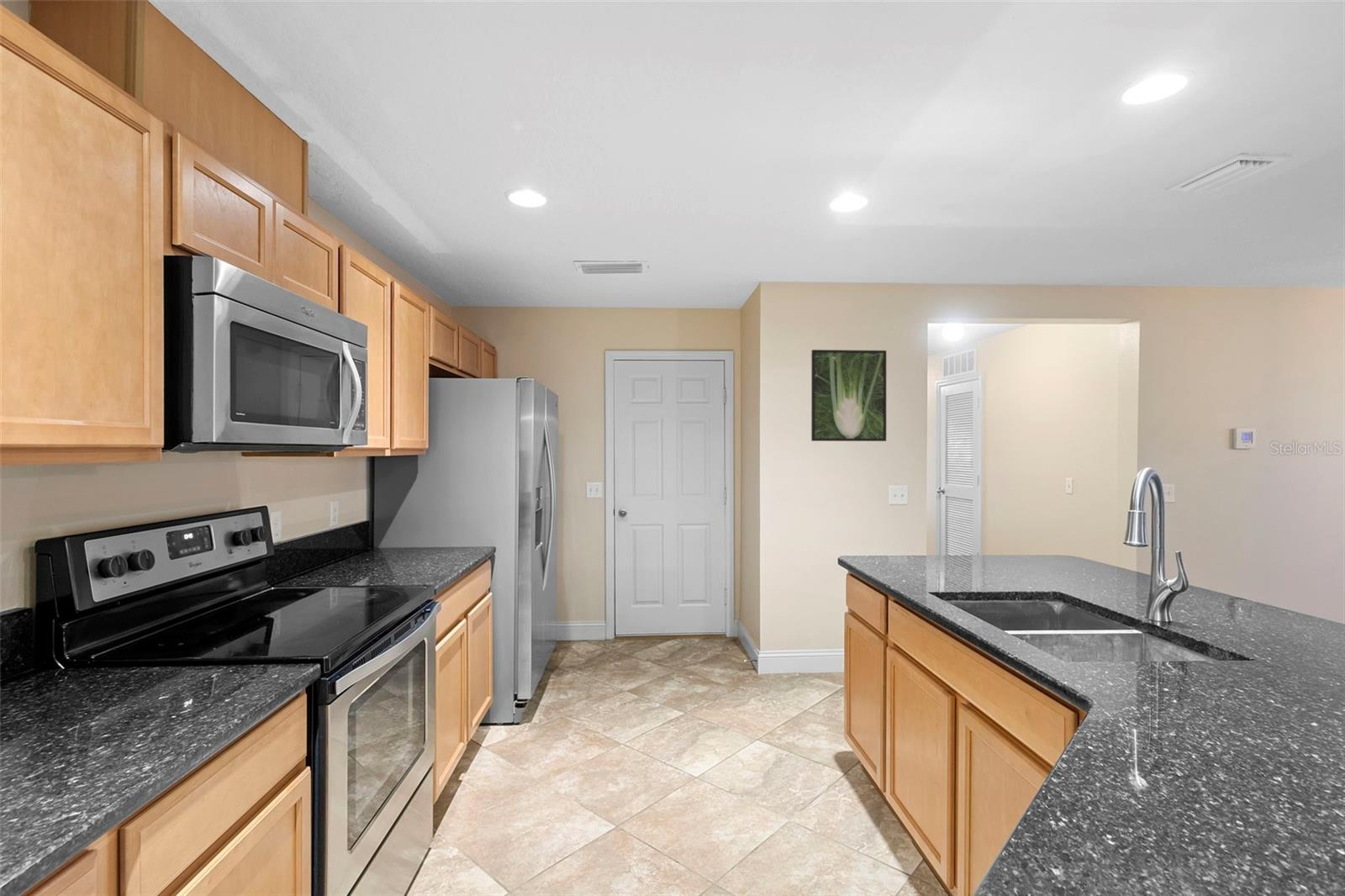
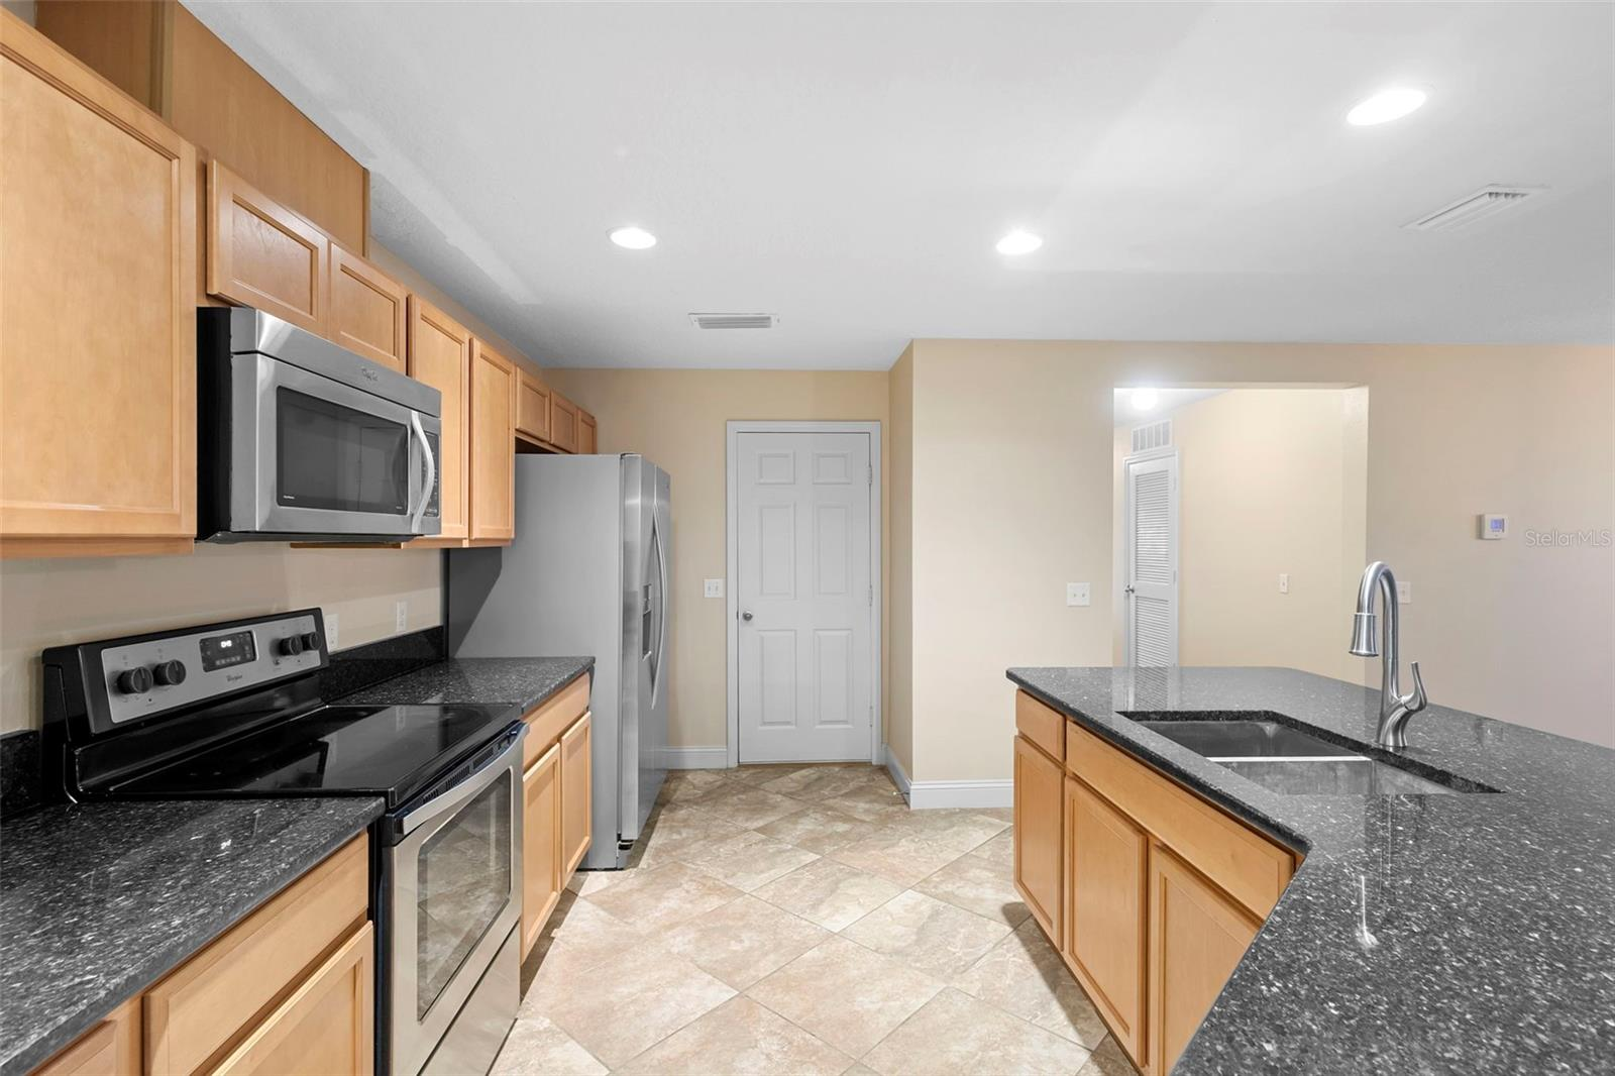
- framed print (848, 395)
